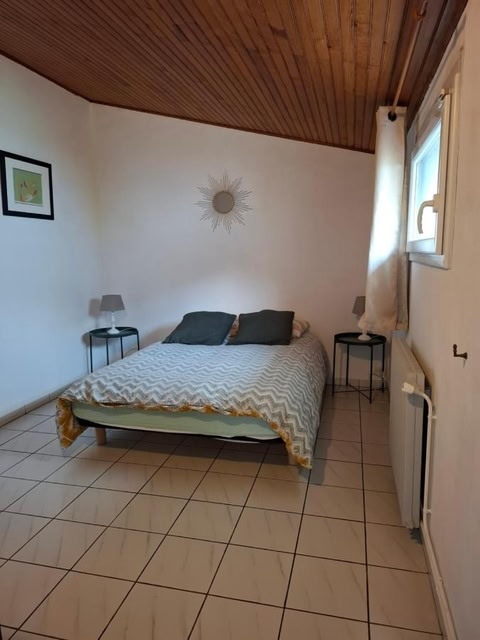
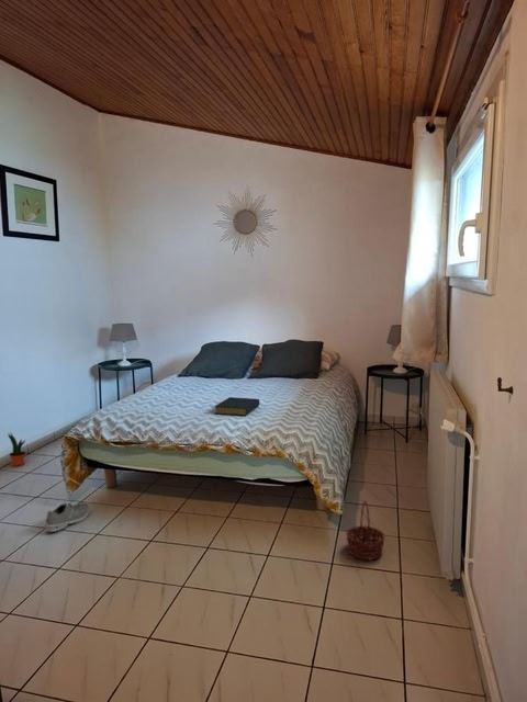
+ hardback book (237, 406)
+ sneaker (69, 511)
+ potted plant (15, 448)
+ basket (366, 526)
